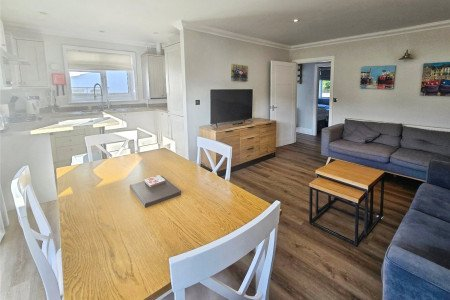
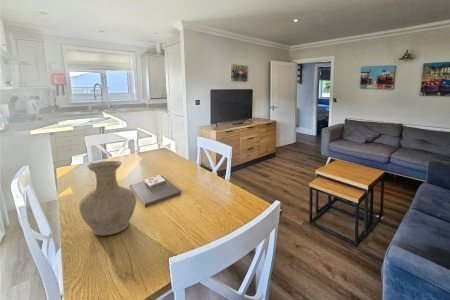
+ vase (108, 196)
